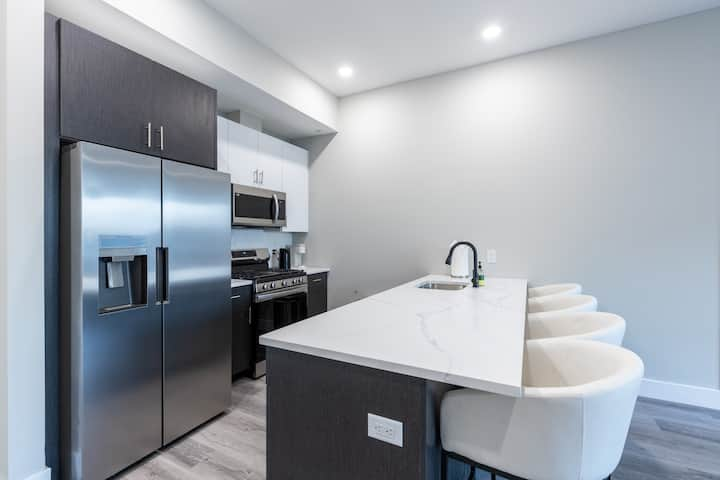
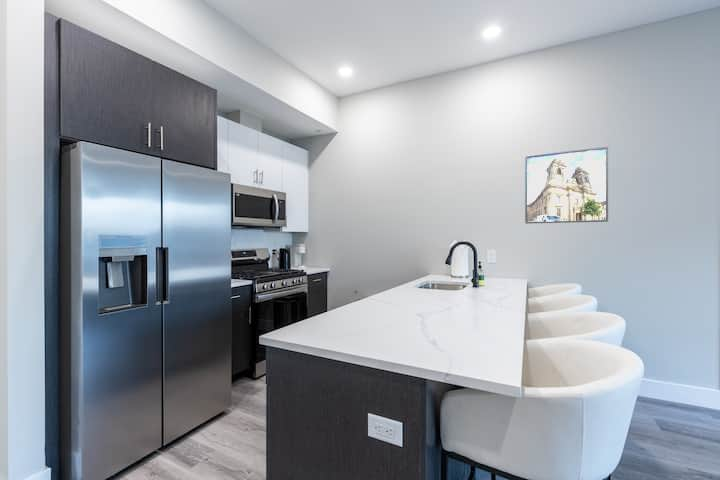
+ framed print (564, 187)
